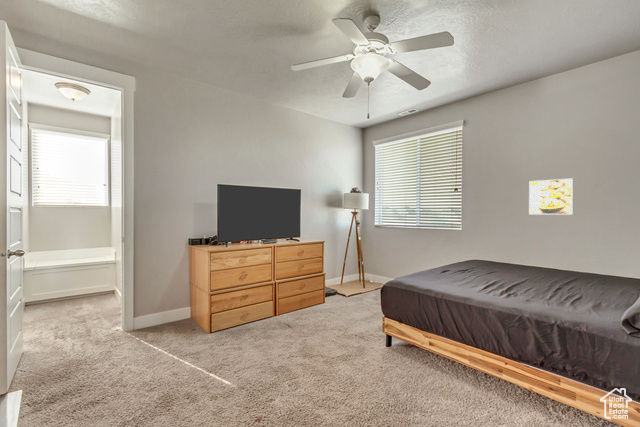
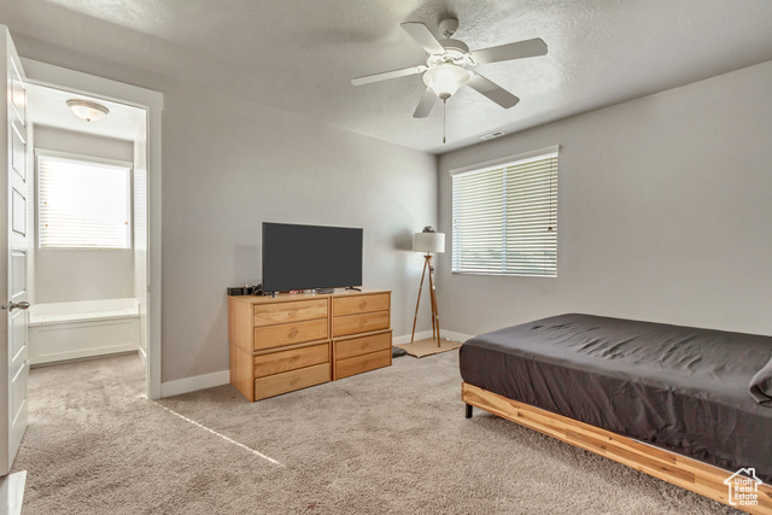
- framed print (549, 197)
